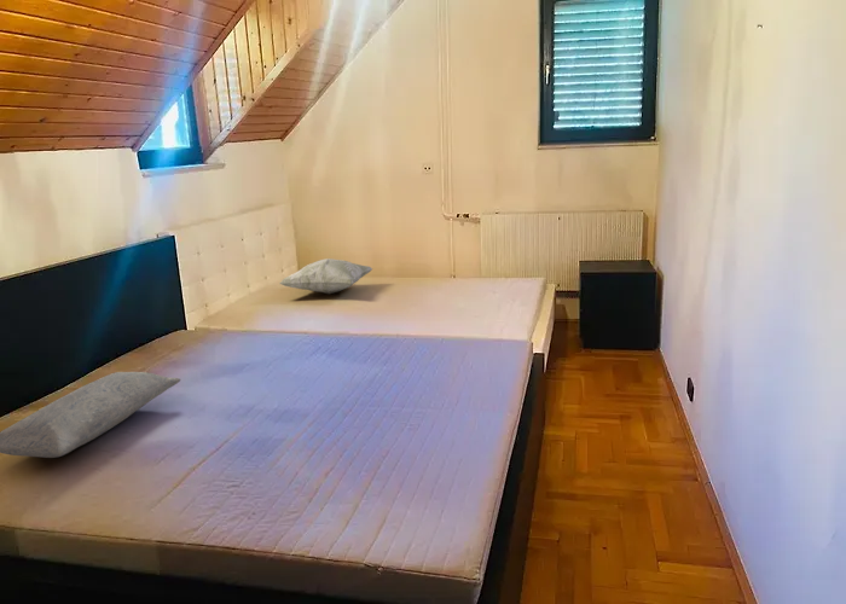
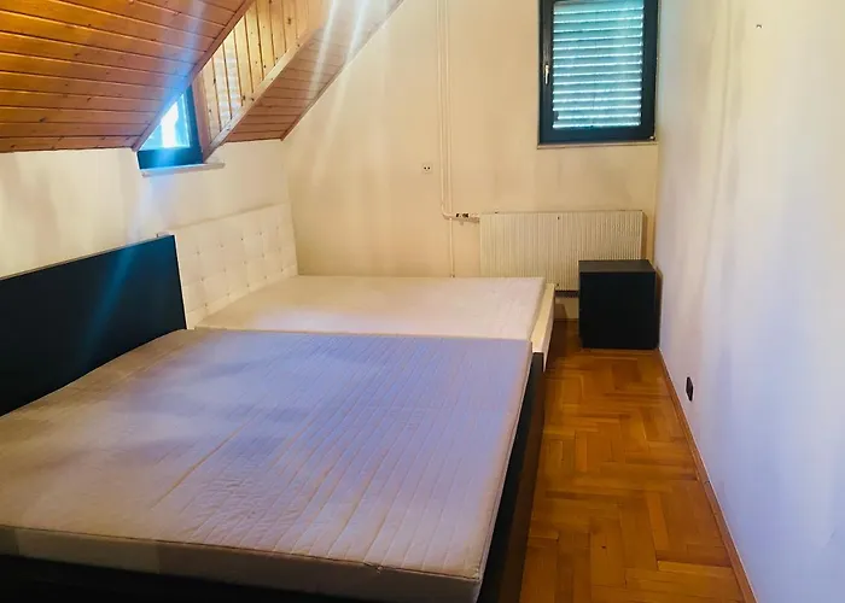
- decorative pillow (328, 275)
- pillow (88, 411)
